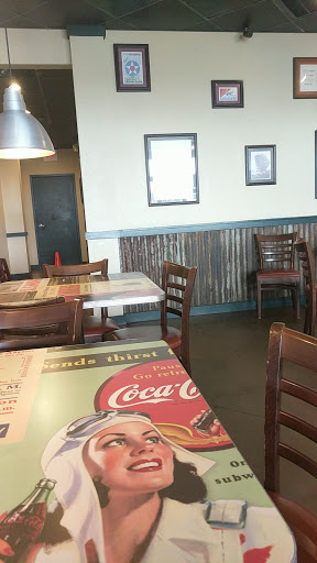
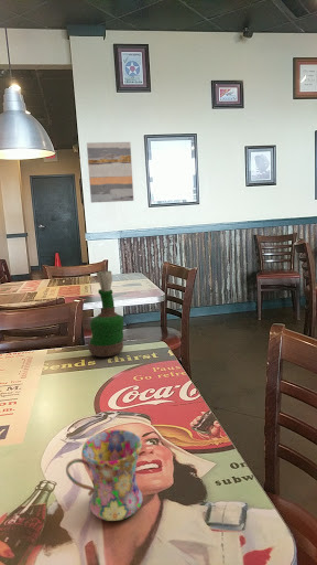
+ mug (106, 477)
+ wall art (110, 172)
+ grog bottle (103, 312)
